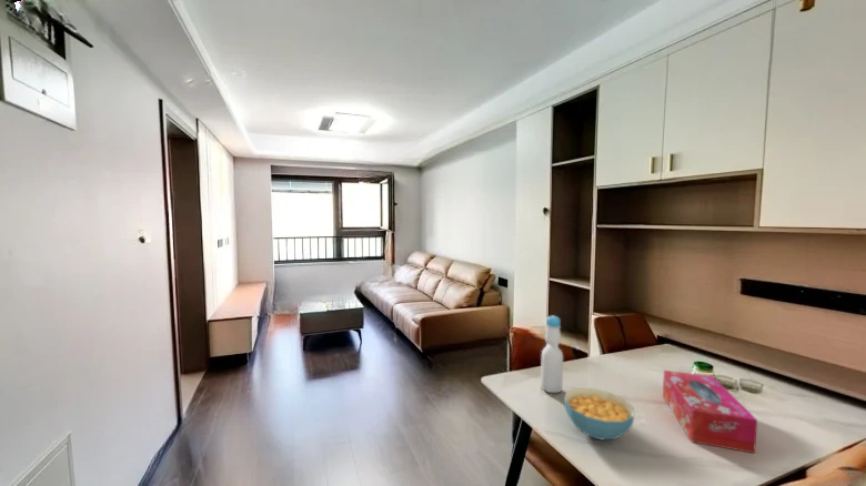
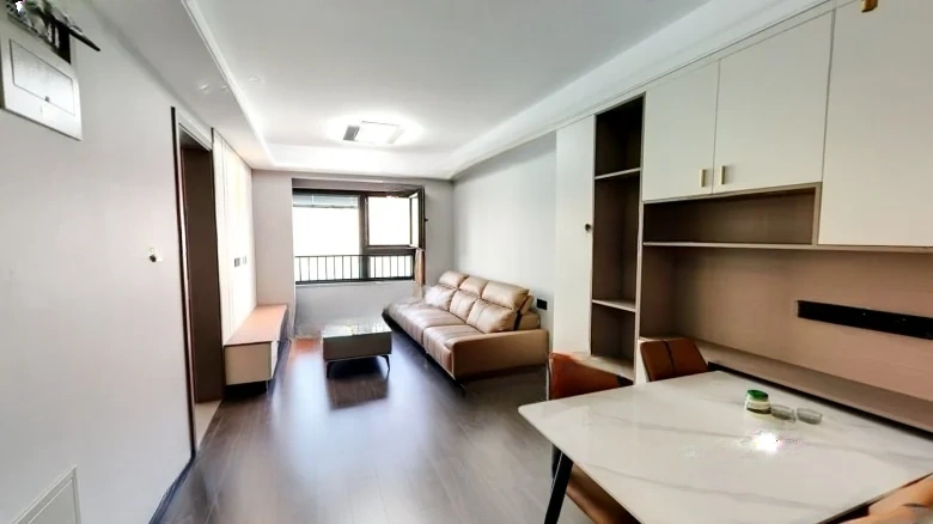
- cereal bowl (597, 418)
- tissue box (703, 405)
- bottle (552, 352)
